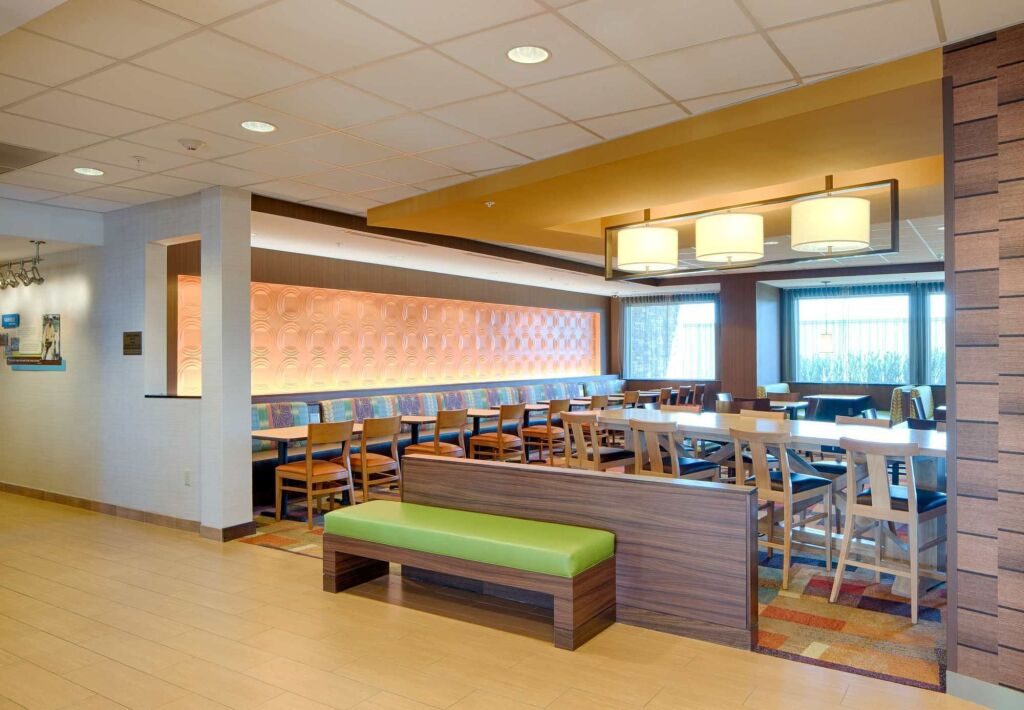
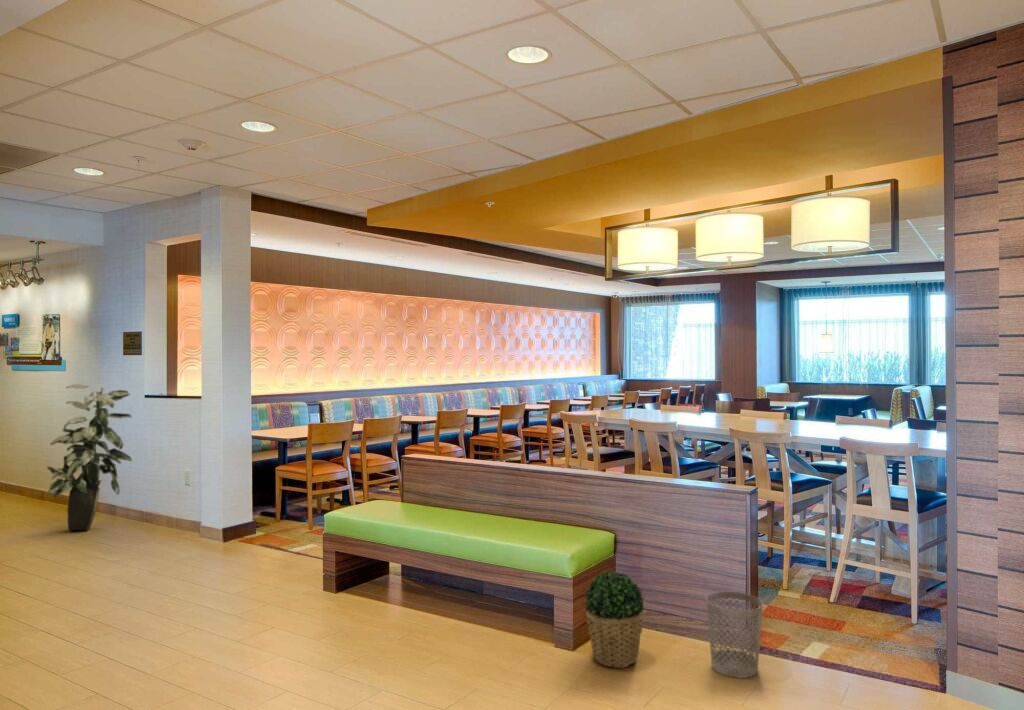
+ wastebasket (733, 634)
+ potted plant (614, 615)
+ indoor plant (88, 456)
